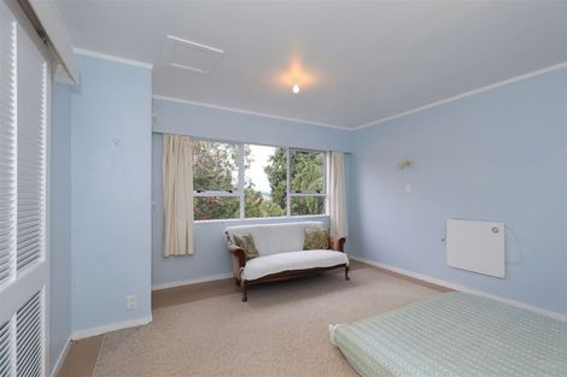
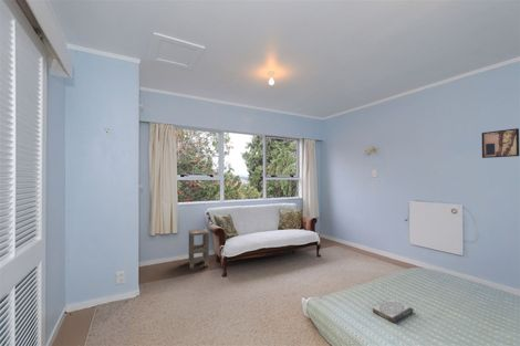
+ wall art (499, 144)
+ side table (198, 248)
+ book (393, 310)
